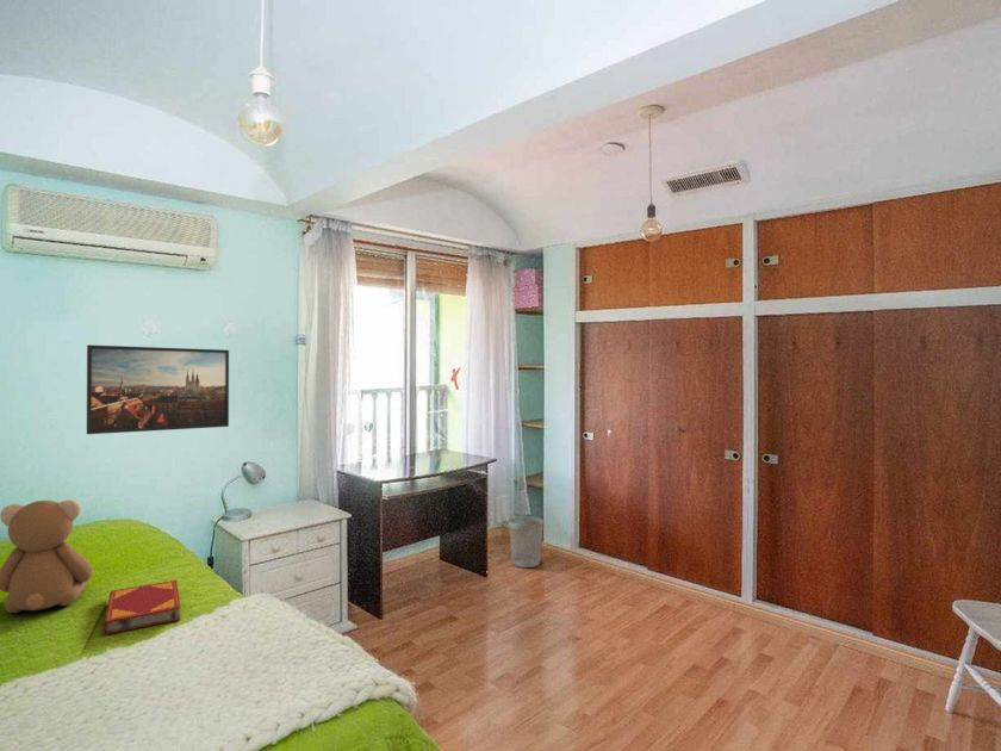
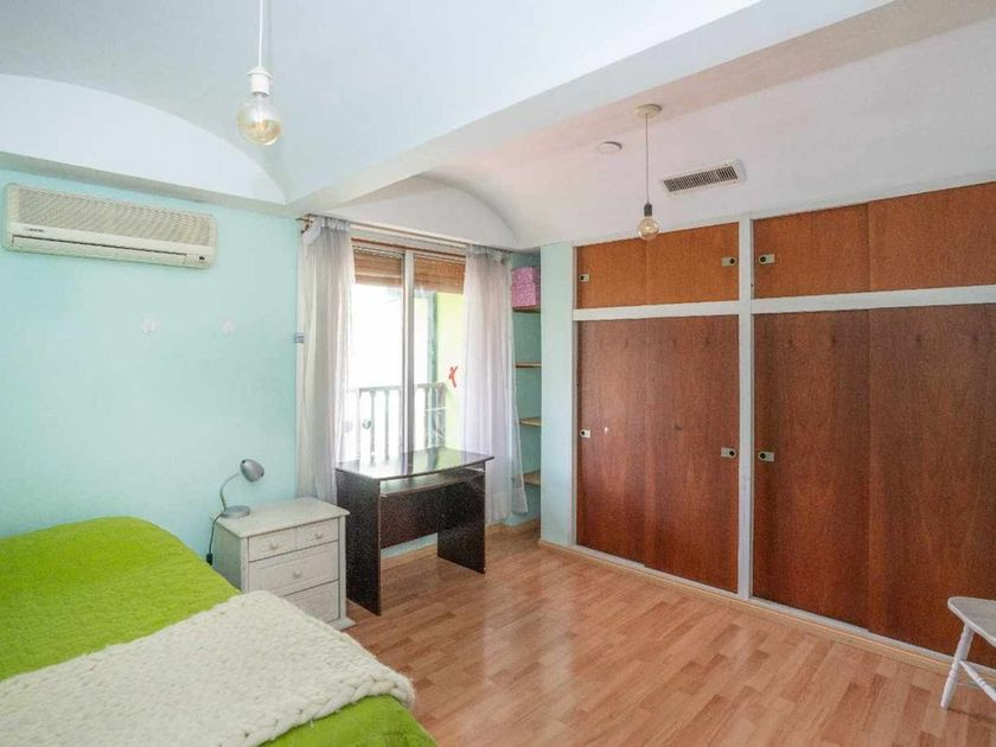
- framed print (162, 389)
- wastebasket (526, 542)
- hardback book (143, 604)
- teddy bear (45, 551)
